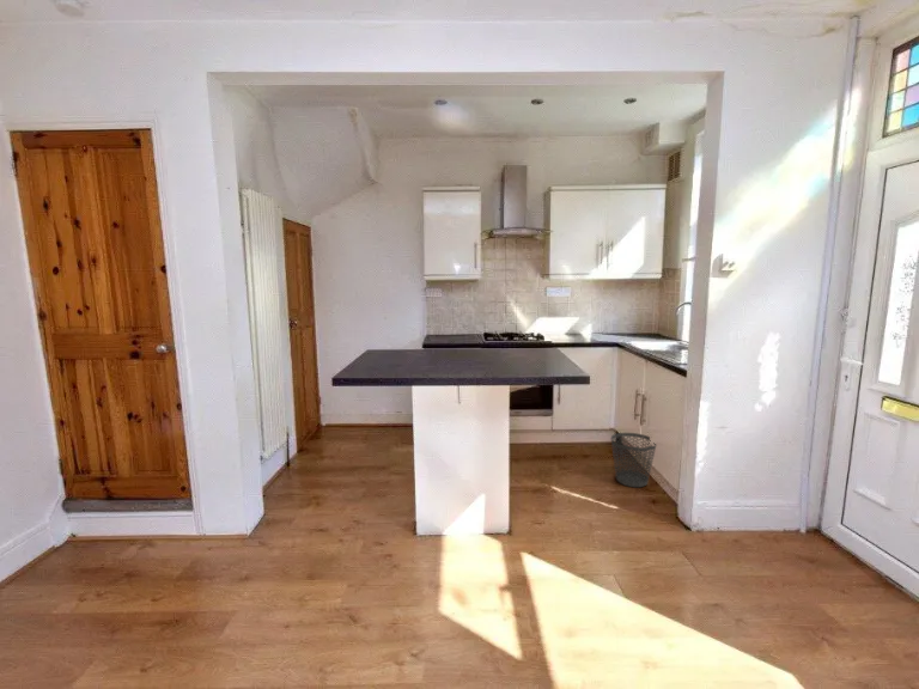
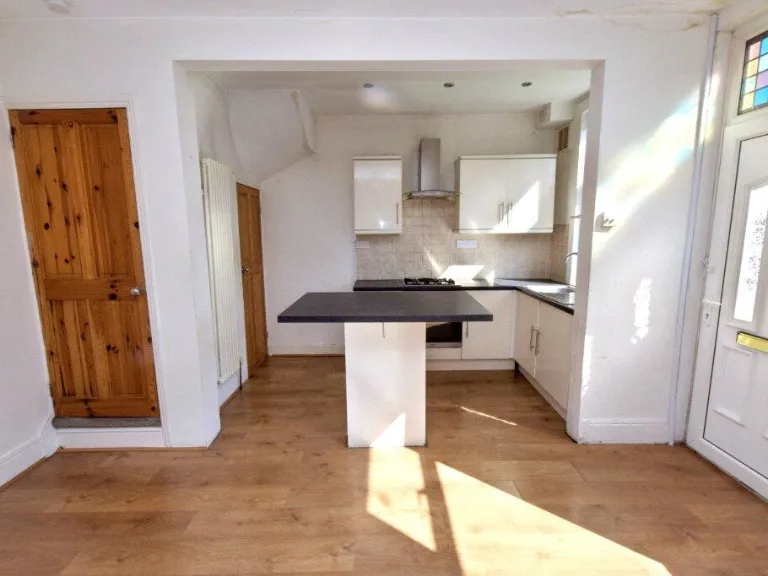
- wastebasket (632, 461)
